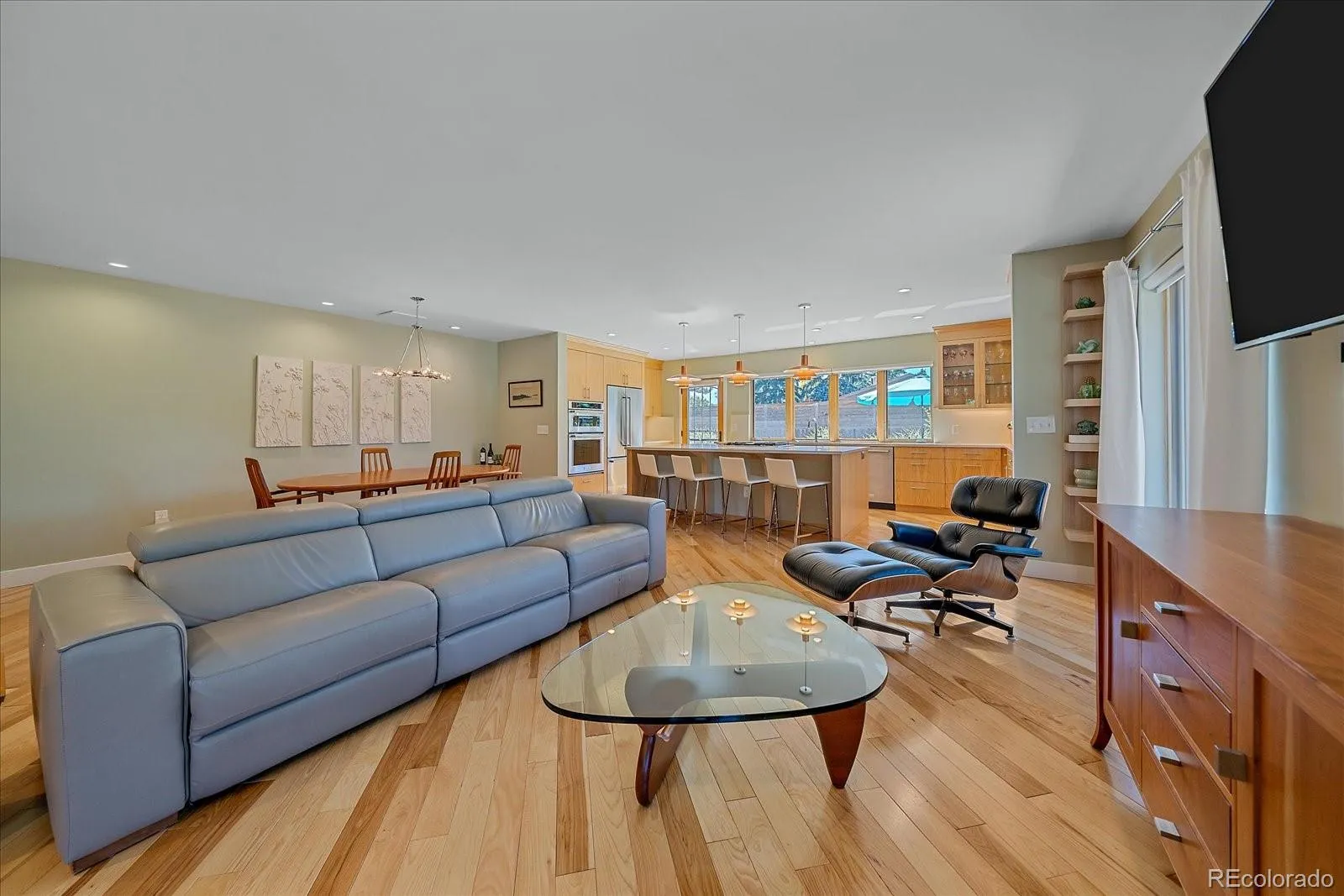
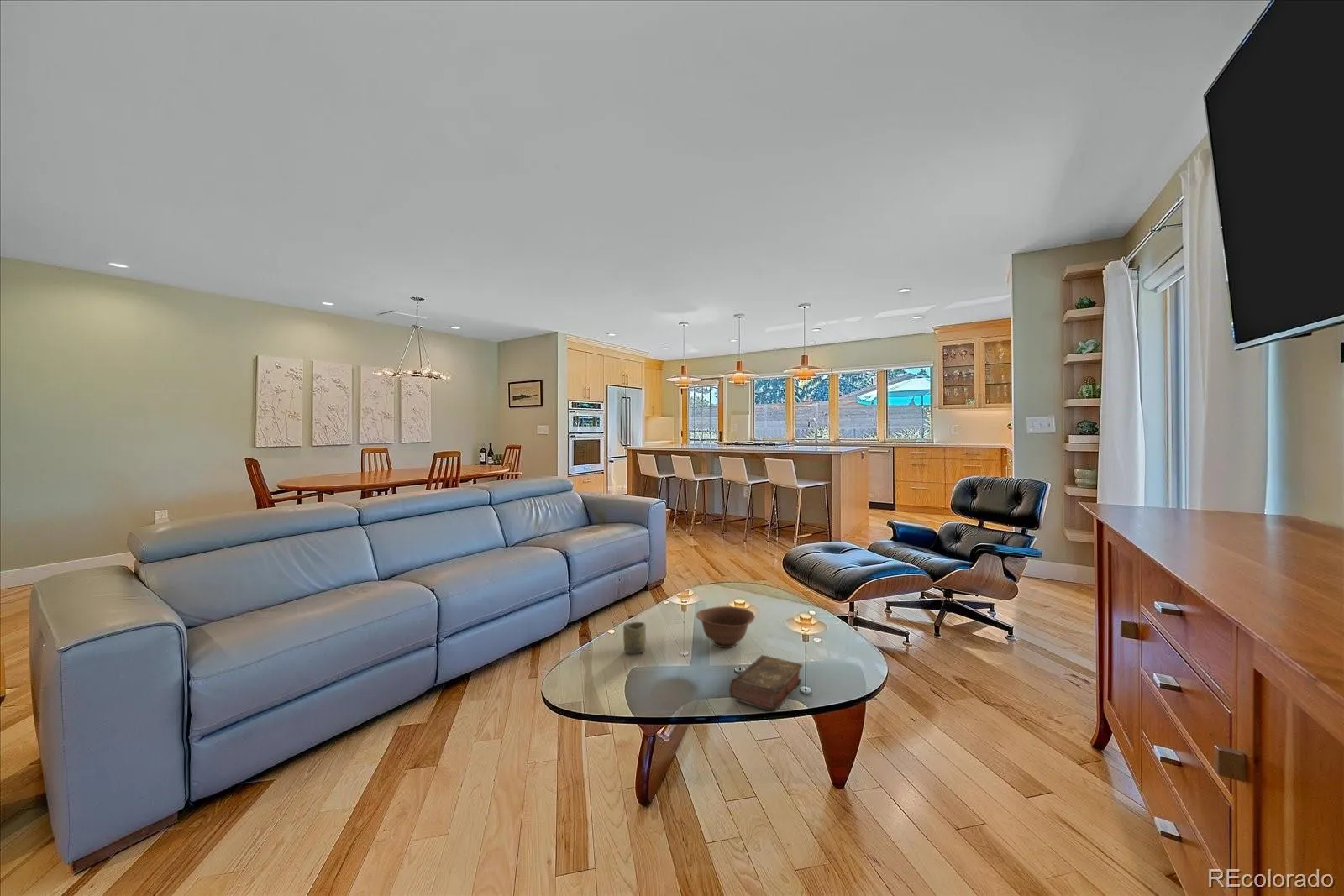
+ cup (634, 637)
+ book (767, 679)
+ bowl (725, 628)
